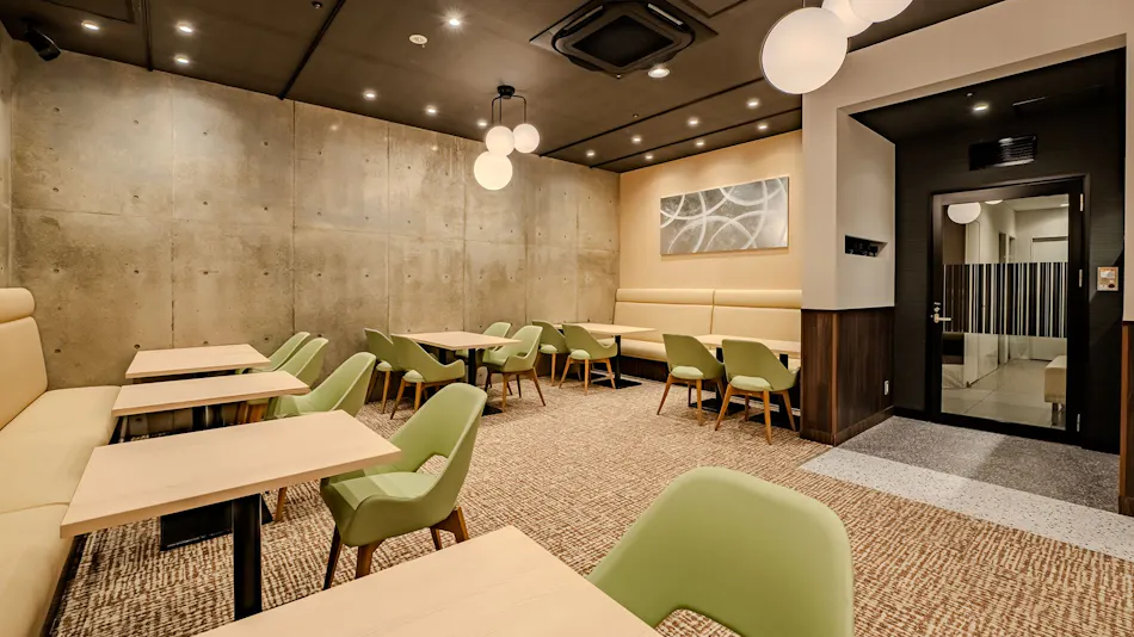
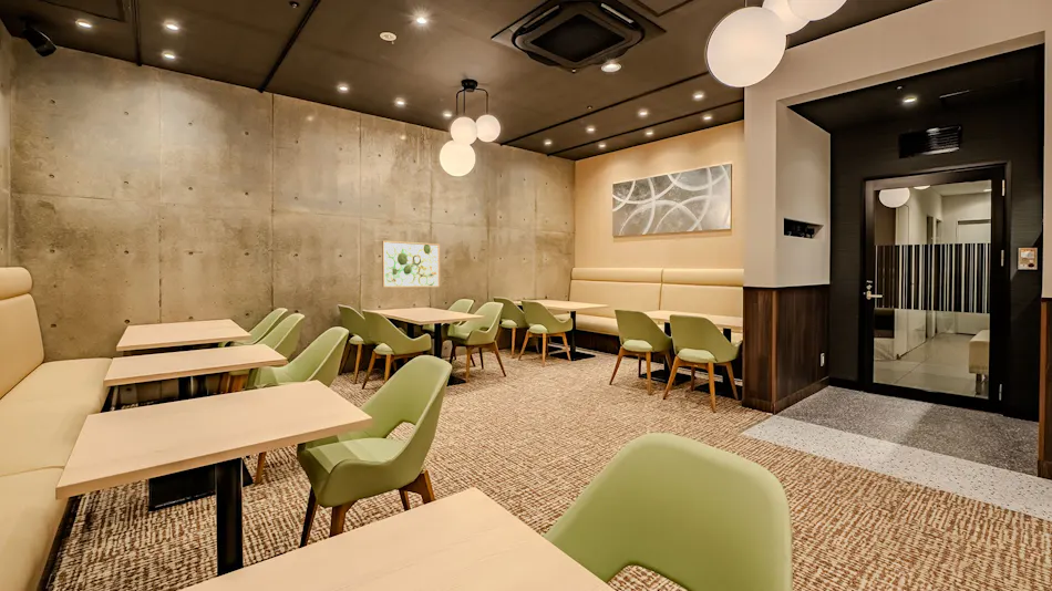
+ wall art (412, 265)
